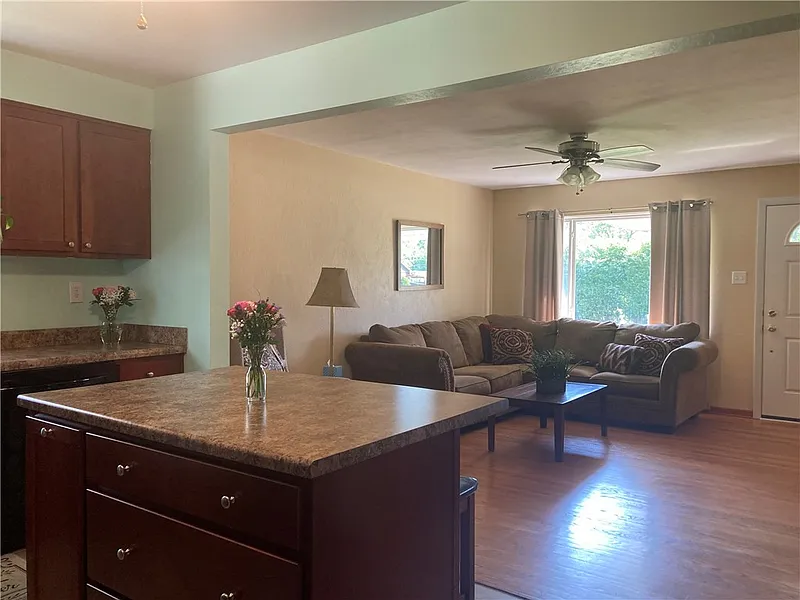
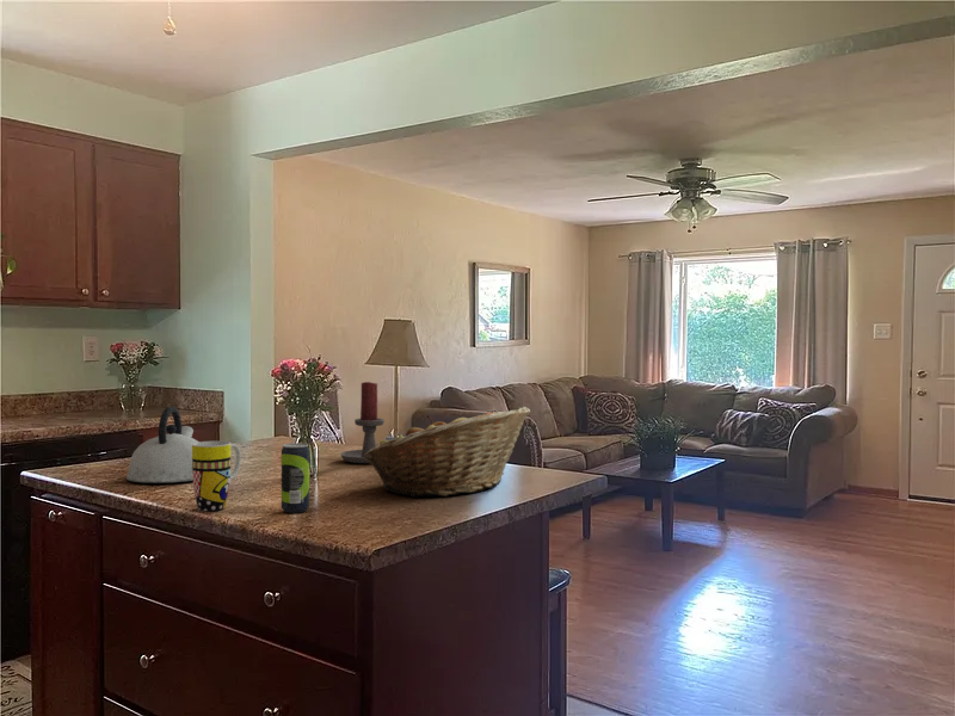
+ fruit basket (450, 445)
+ candle holder (376, 420)
+ beverage can (295, 477)
+ mug (218, 474)
+ kettle (172, 440)
